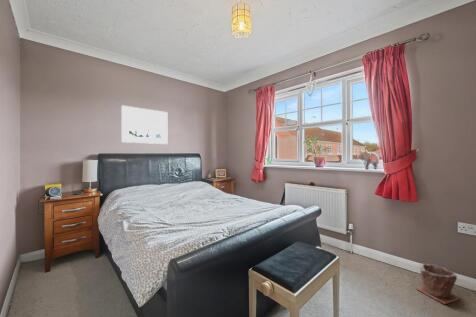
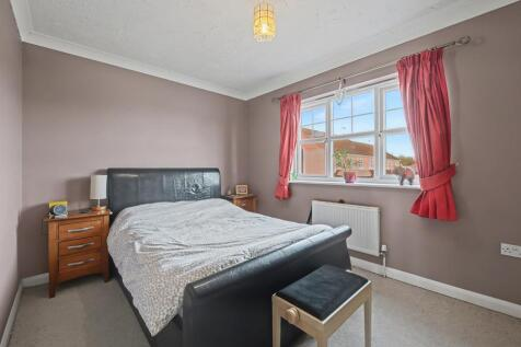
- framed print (146, 126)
- plant pot (437, 281)
